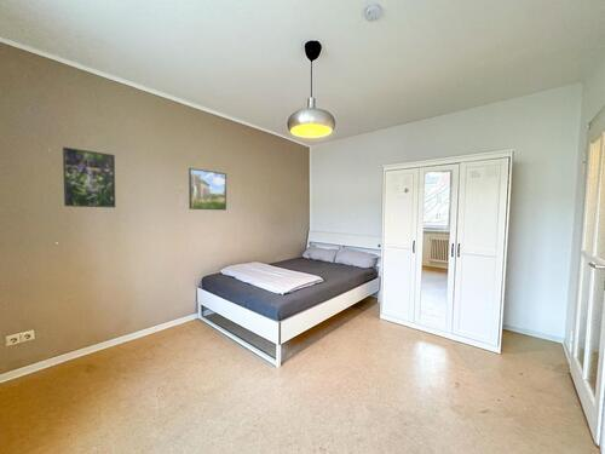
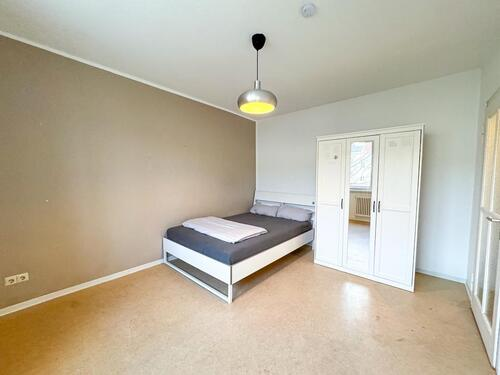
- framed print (208, 190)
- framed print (91, 179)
